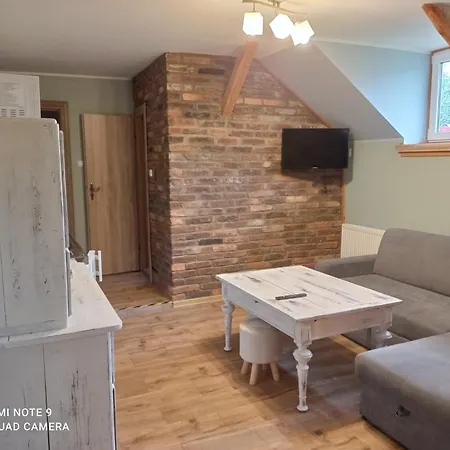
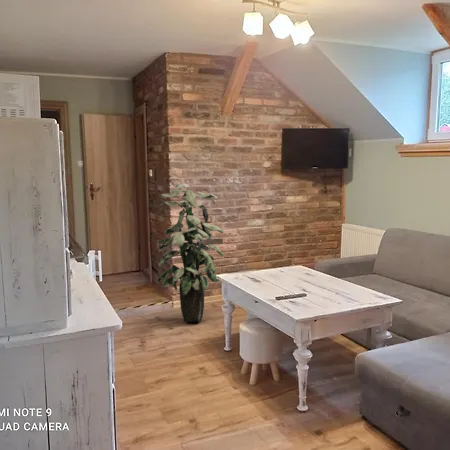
+ indoor plant (187, 252)
